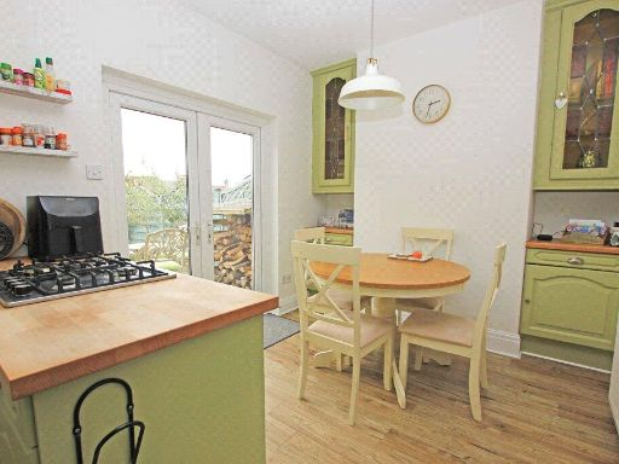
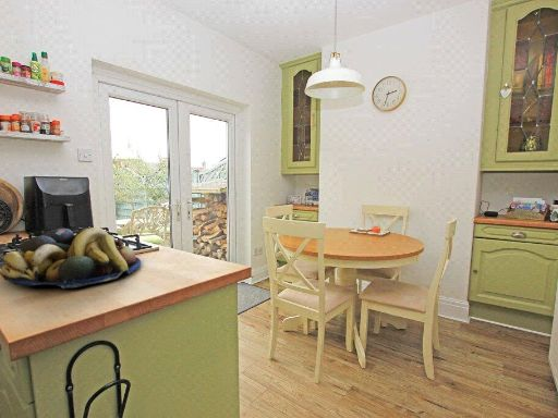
+ fruit bowl (80, 249)
